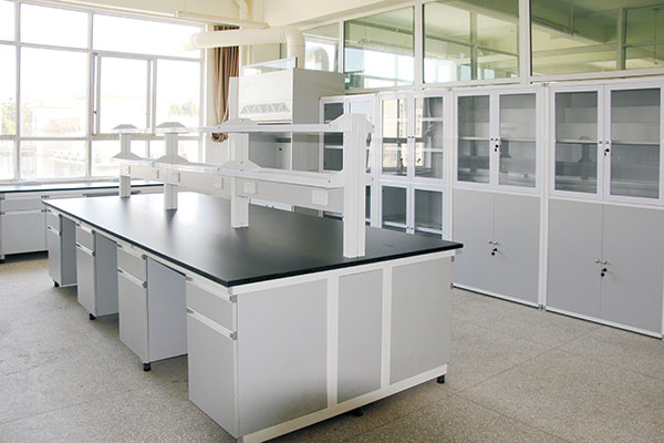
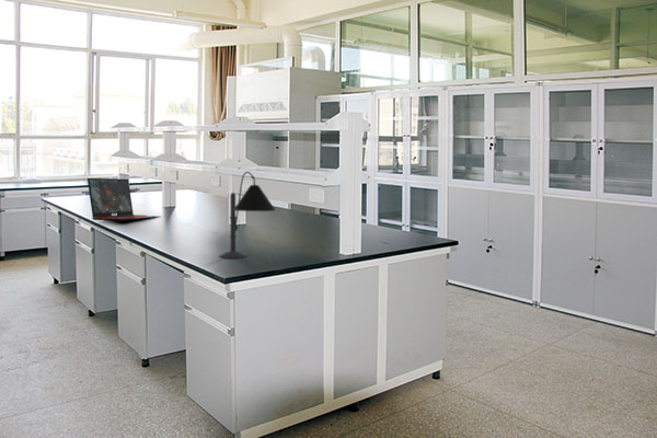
+ laptop (125, 198)
+ desk lamp (244, 210)
